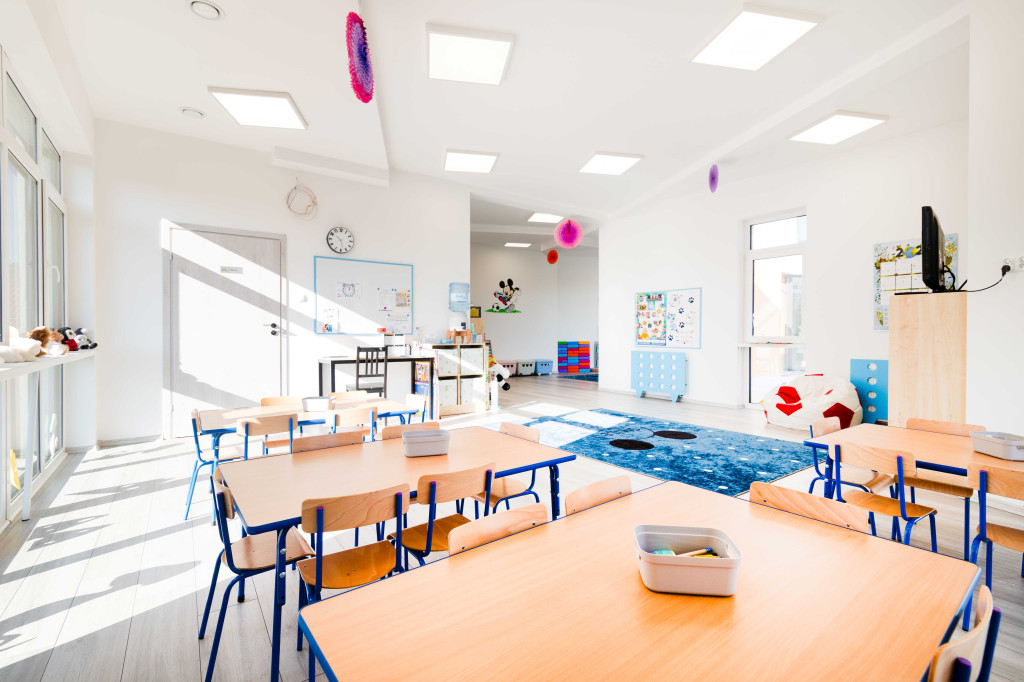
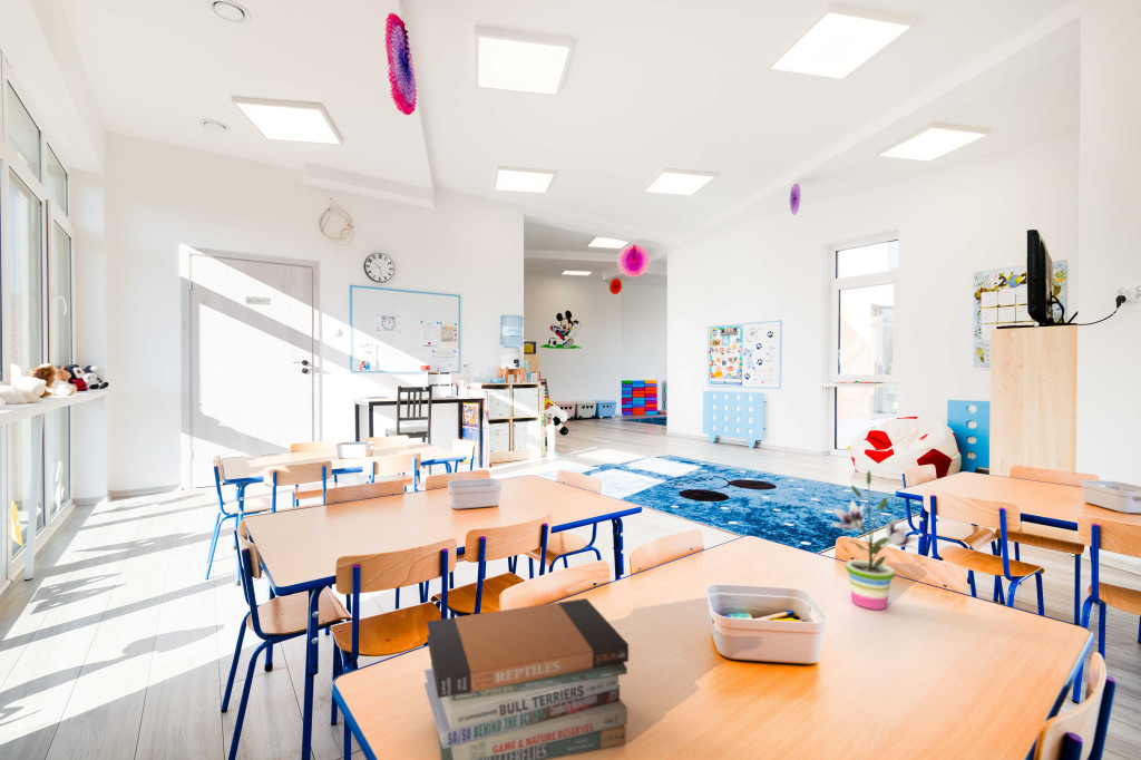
+ potted plant (876, 542)
+ book stack (523, 679)
